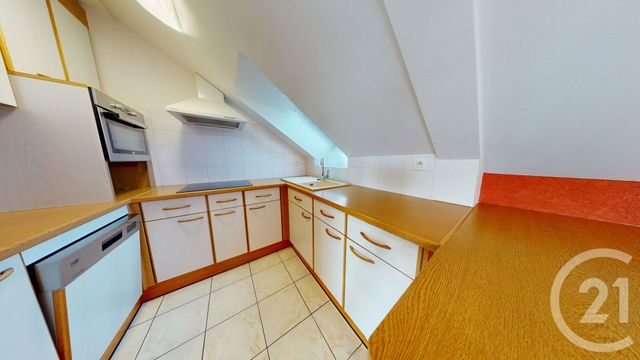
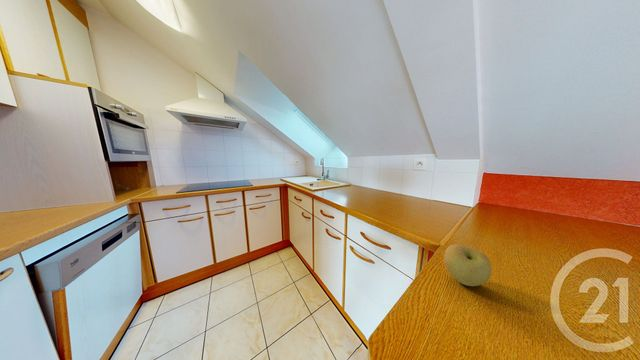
+ apple (466, 265)
